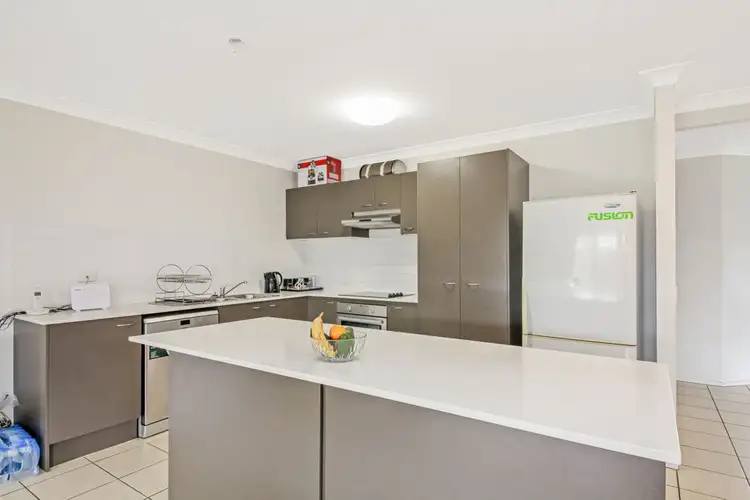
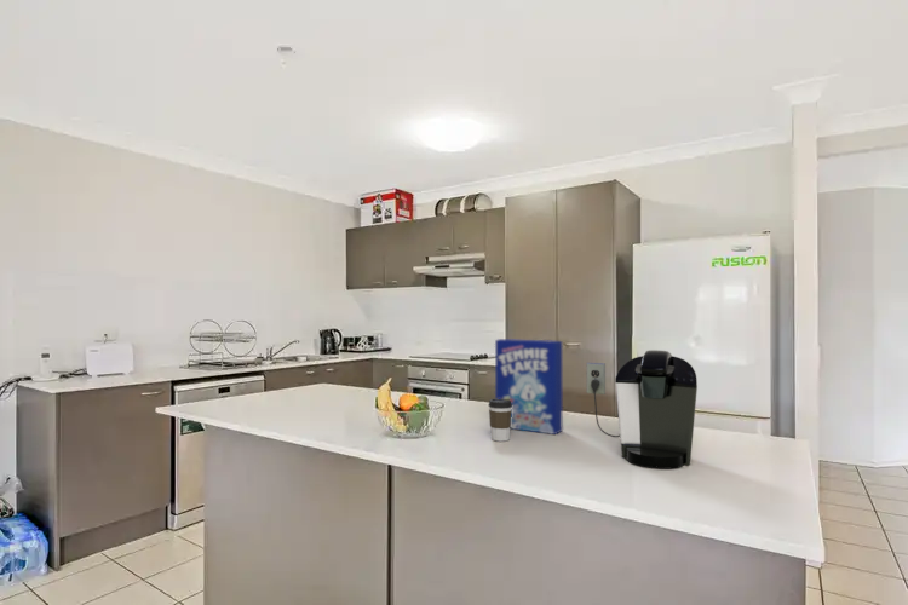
+ coffee cup (500, 419)
+ cereal box (528, 384)
+ coffee maker (634, 402)
